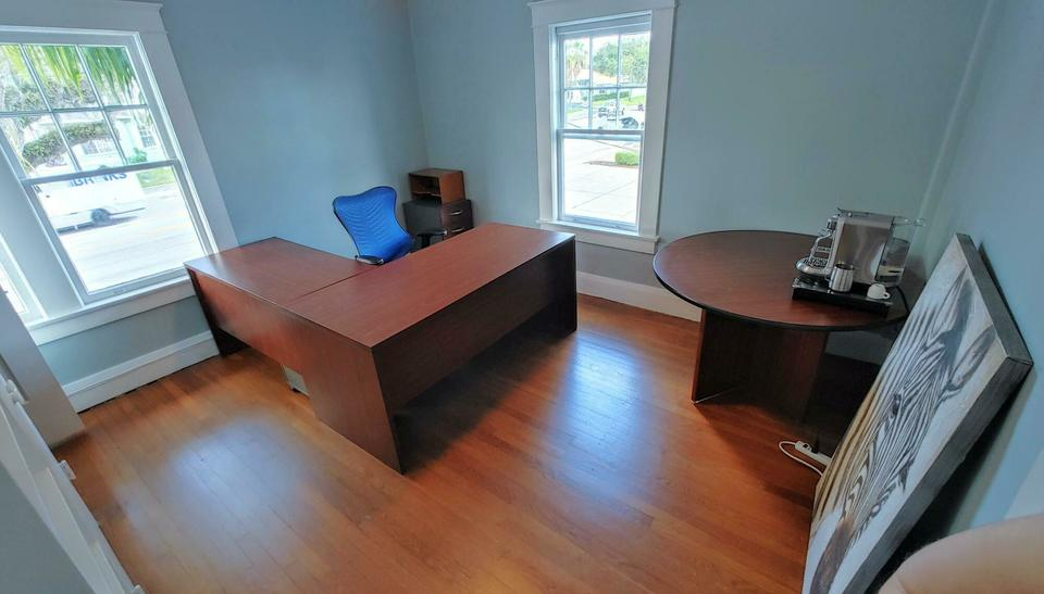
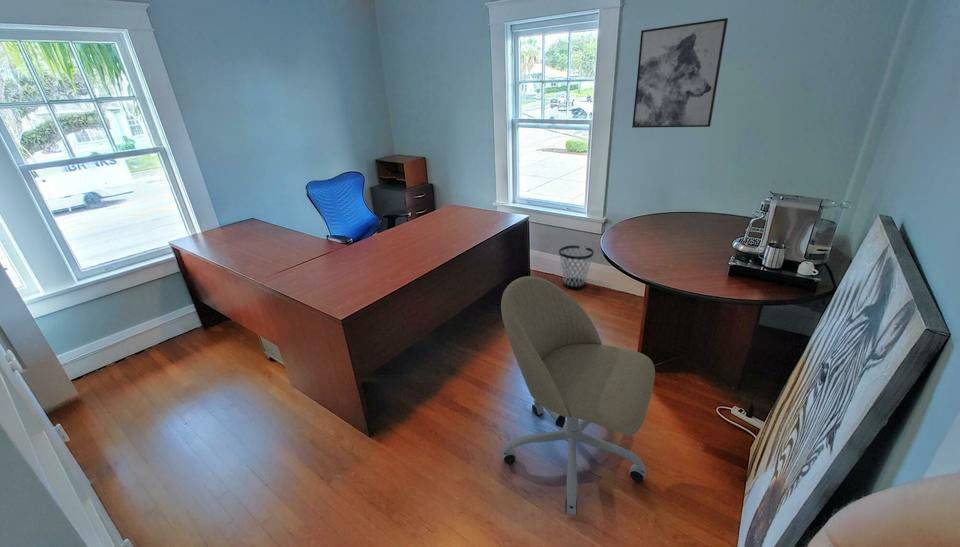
+ wastebasket (576, 269)
+ wall art (675, 78)
+ office chair (577, 382)
